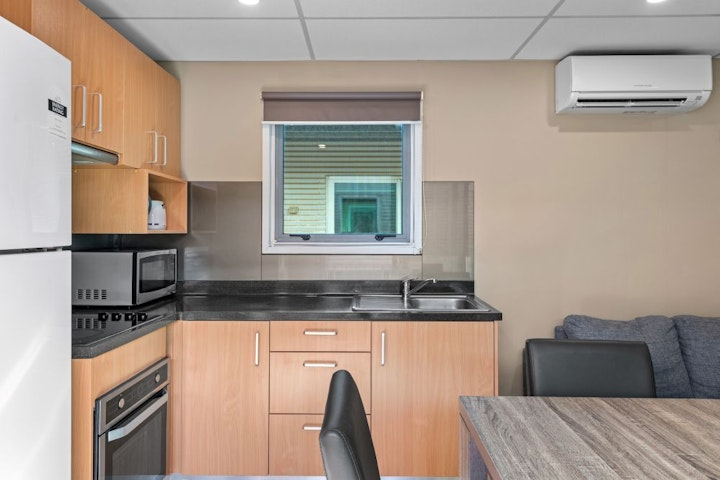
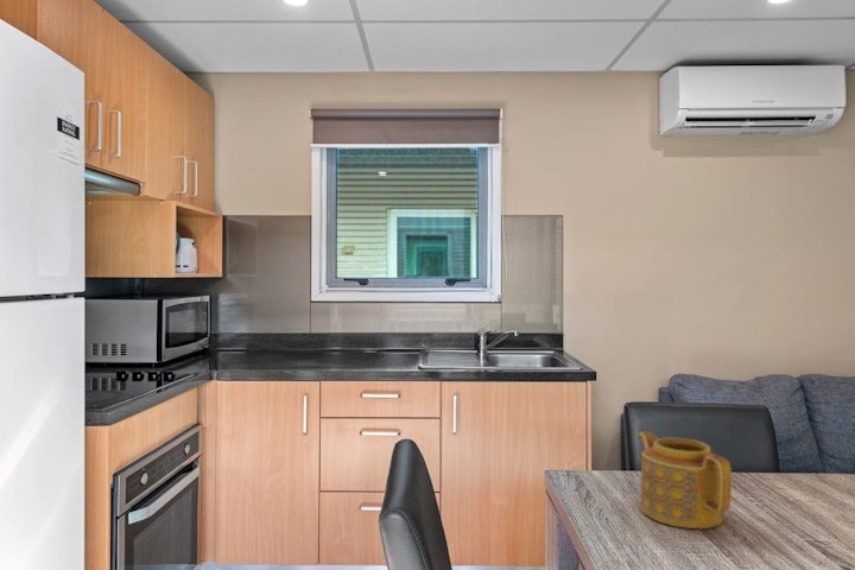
+ teapot (678, 477)
